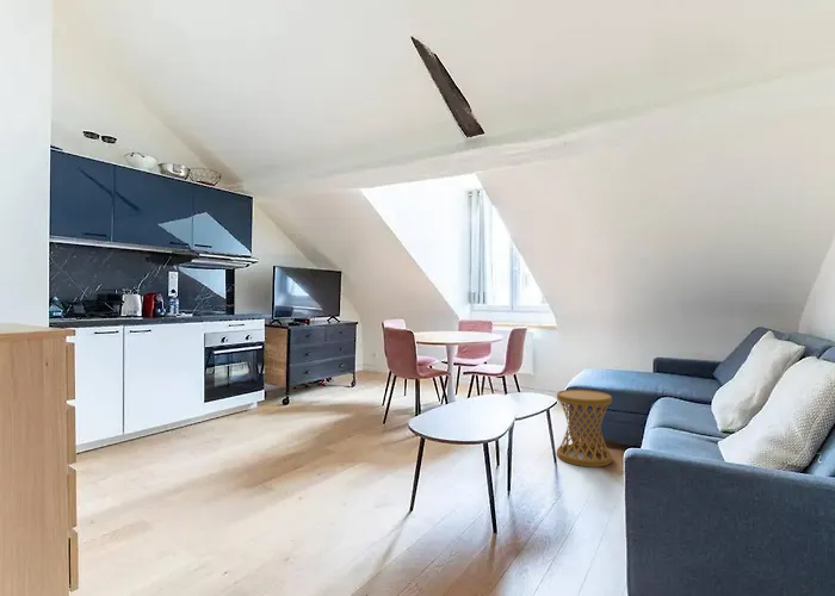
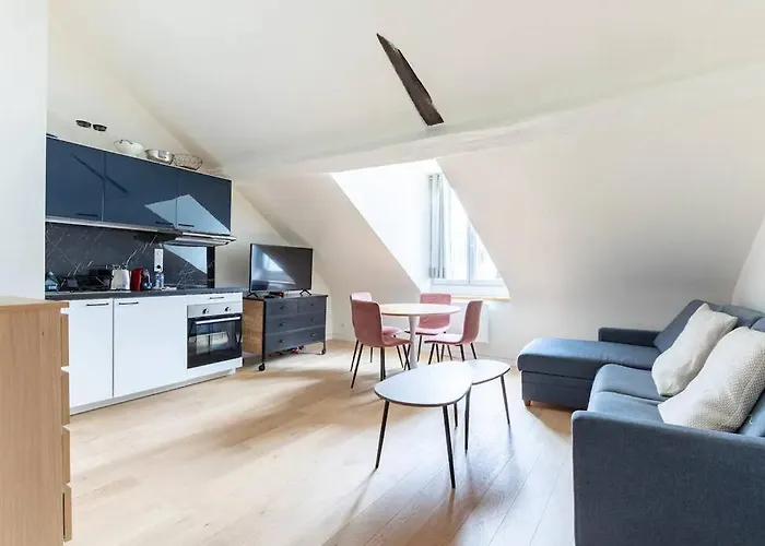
- side table (584, 427)
